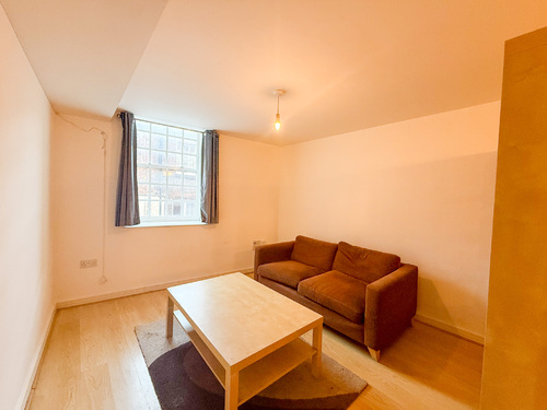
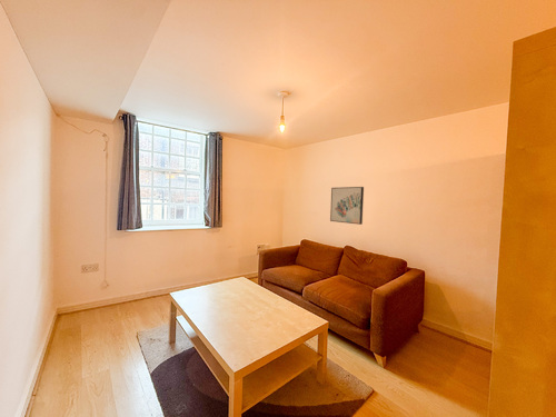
+ wall art (346, 205)
